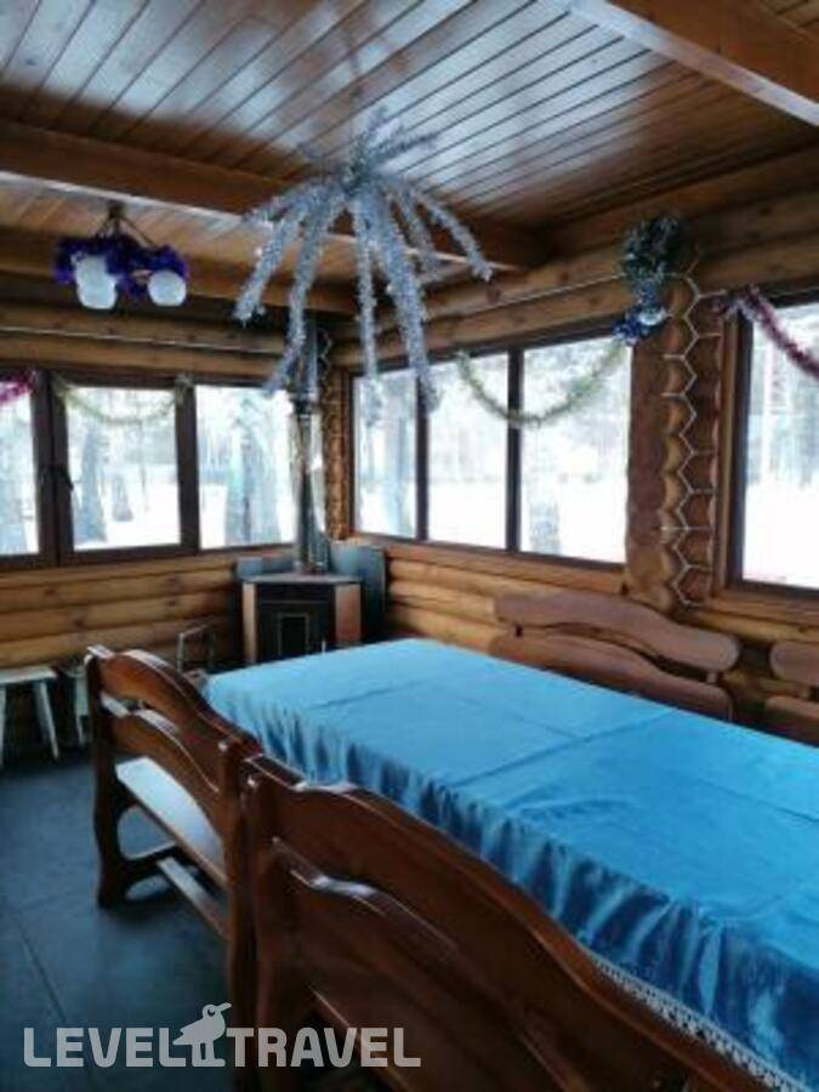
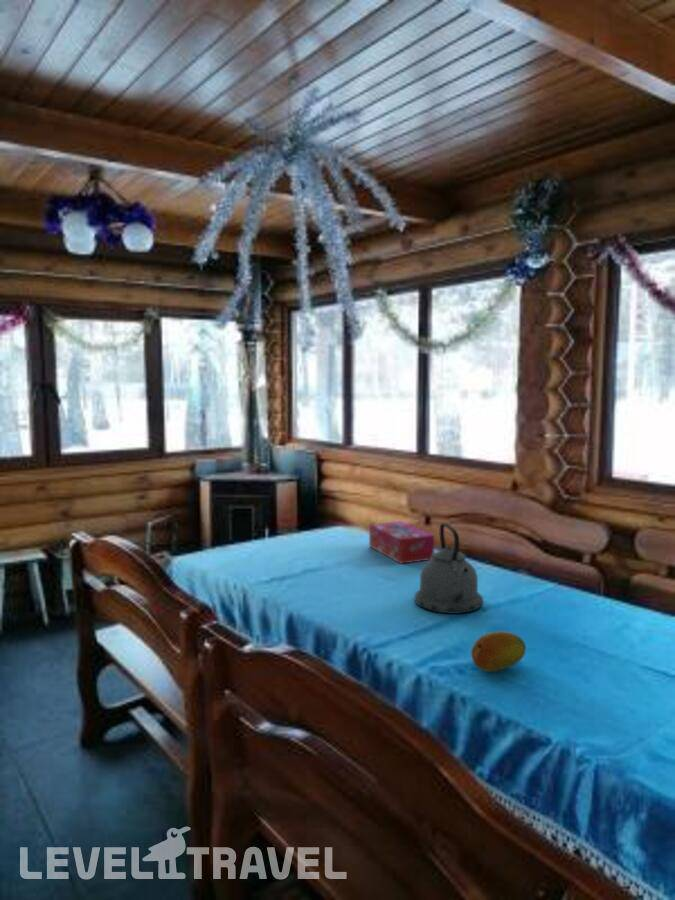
+ tissue box (400, 541)
+ fruit (500, 650)
+ kettle (451, 565)
